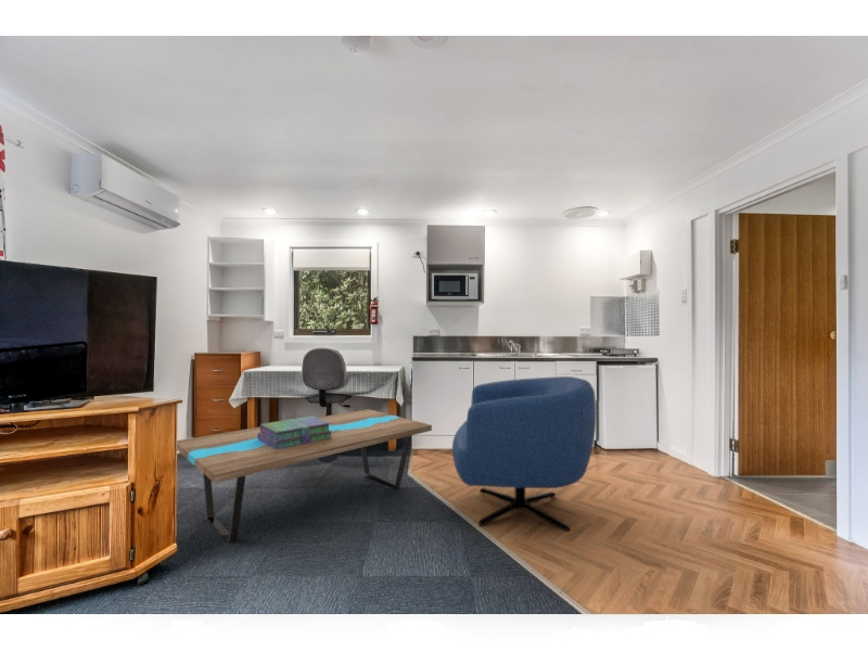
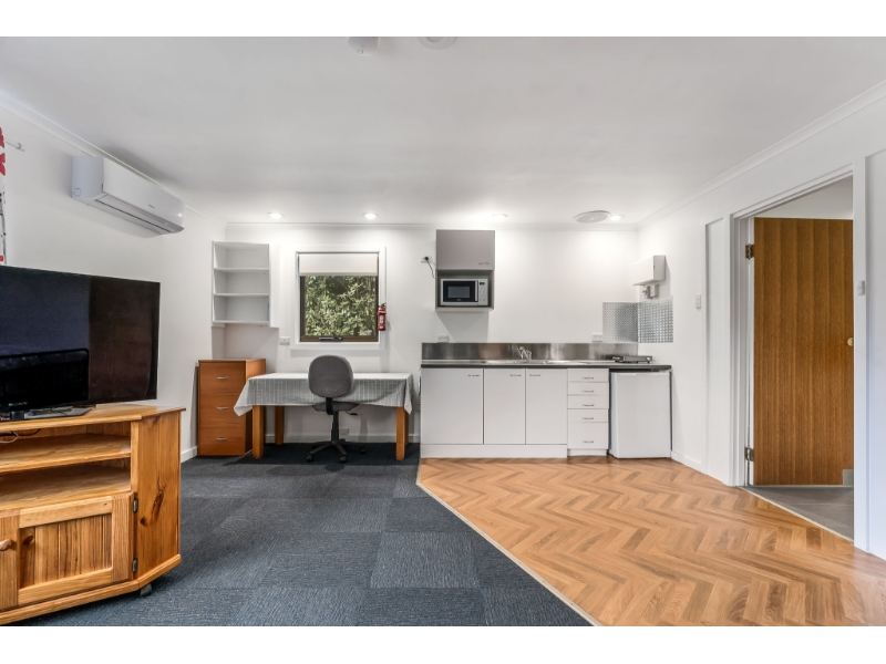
- coffee table (310, 459)
- armchair (521, 444)
- stack of books (295, 430)
